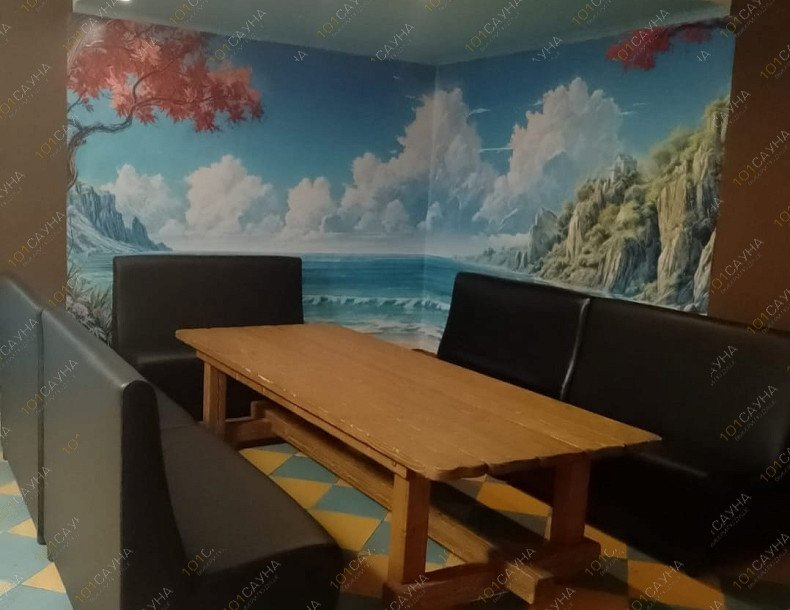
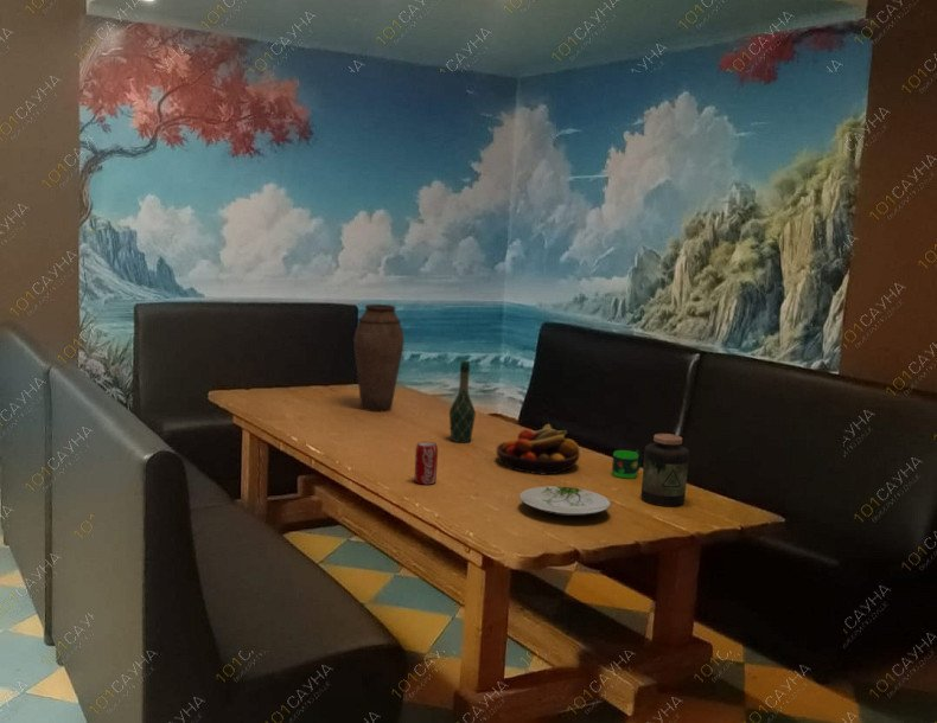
+ plate (563, 505)
+ beverage can (426, 462)
+ wine bottle (463, 401)
+ vase (376, 357)
+ jar (664, 468)
+ fruit bowl (537, 446)
+ mug (629, 462)
